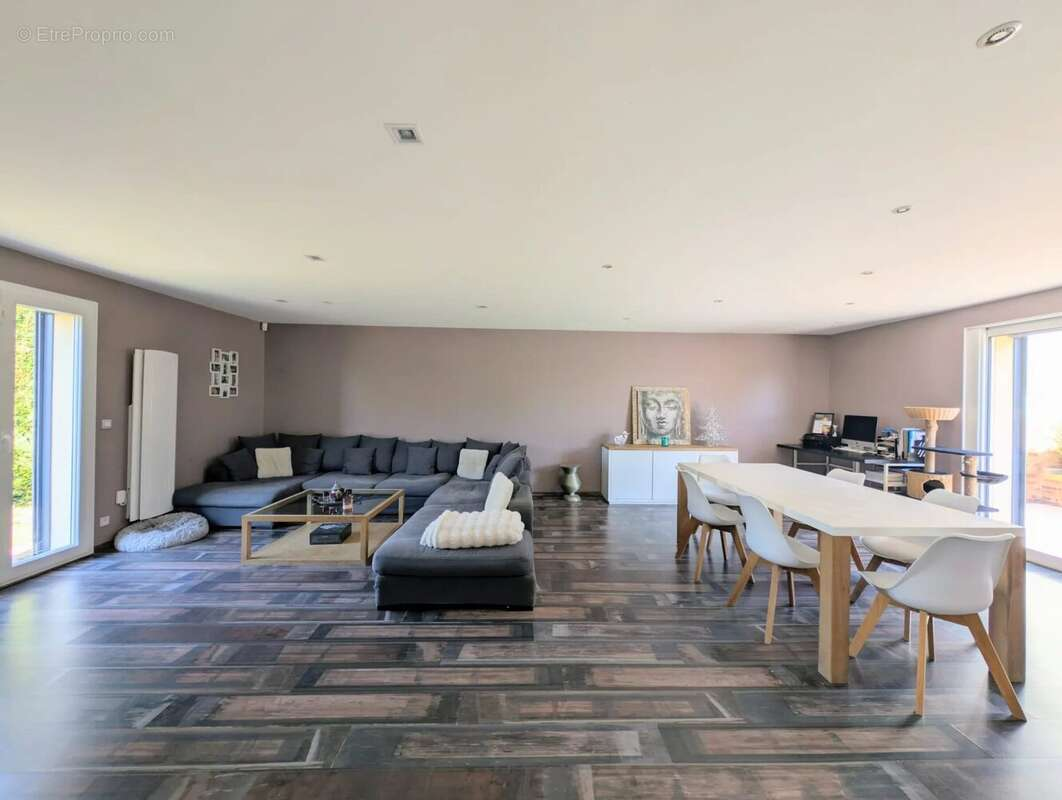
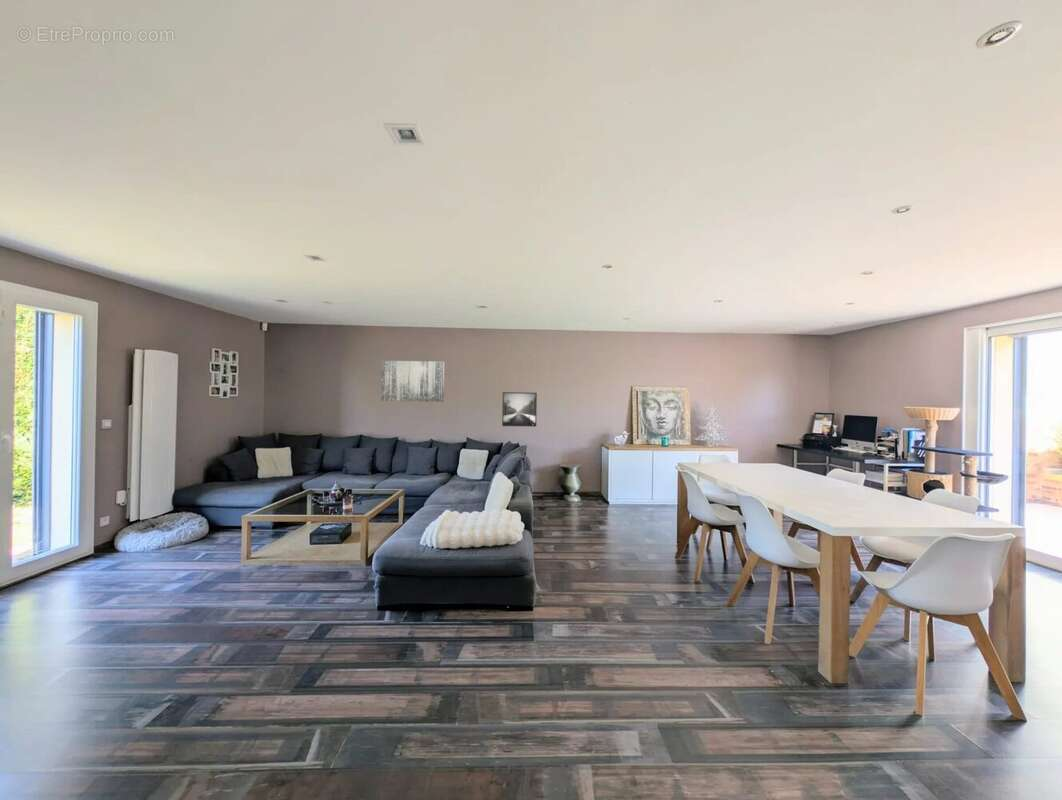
+ wall art (413, 381)
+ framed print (519, 409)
